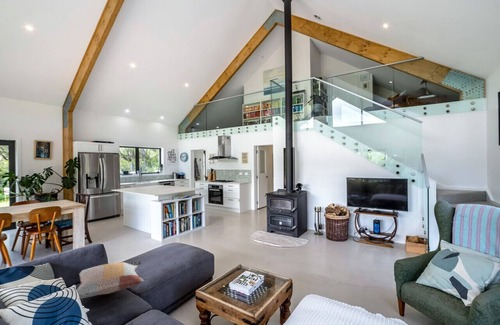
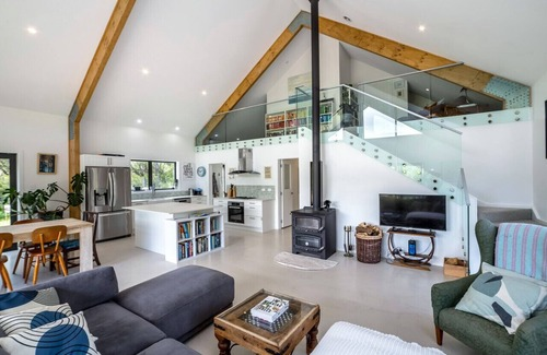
- decorative pillow (110, 276)
